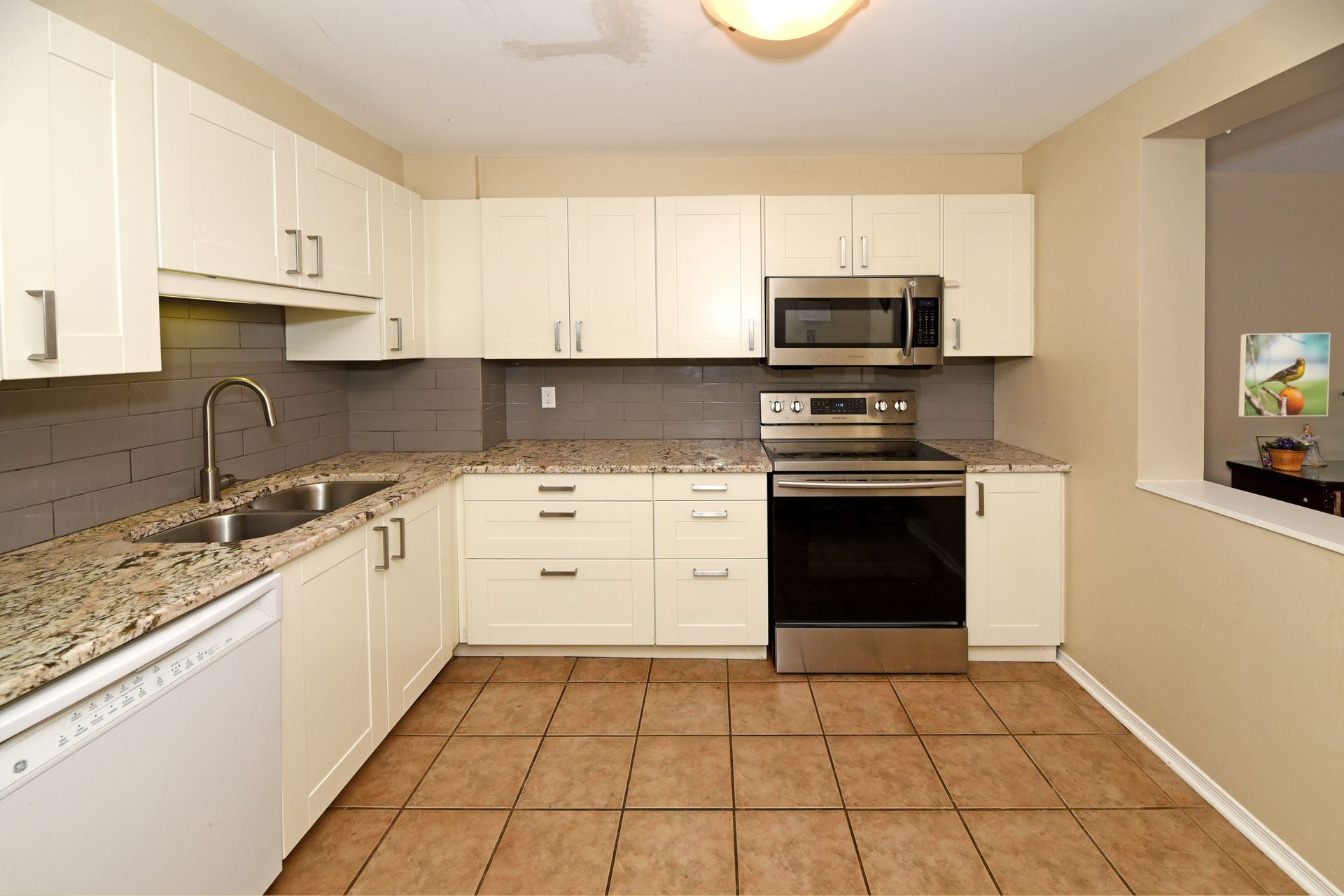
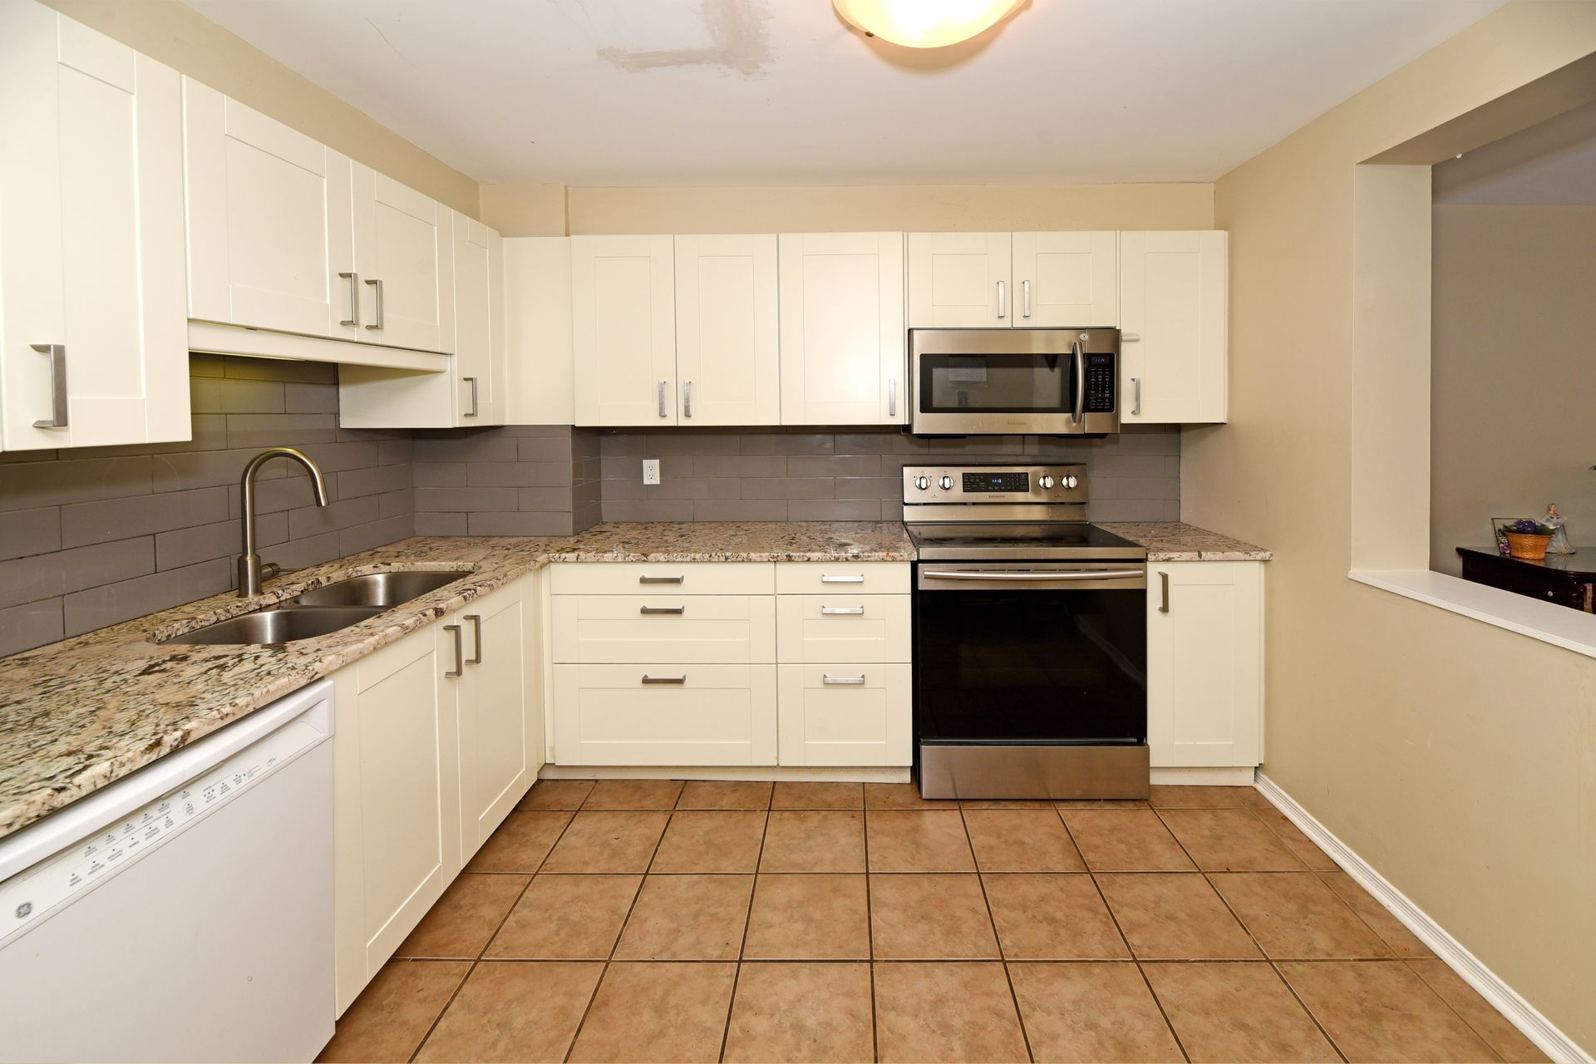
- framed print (1284, 374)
